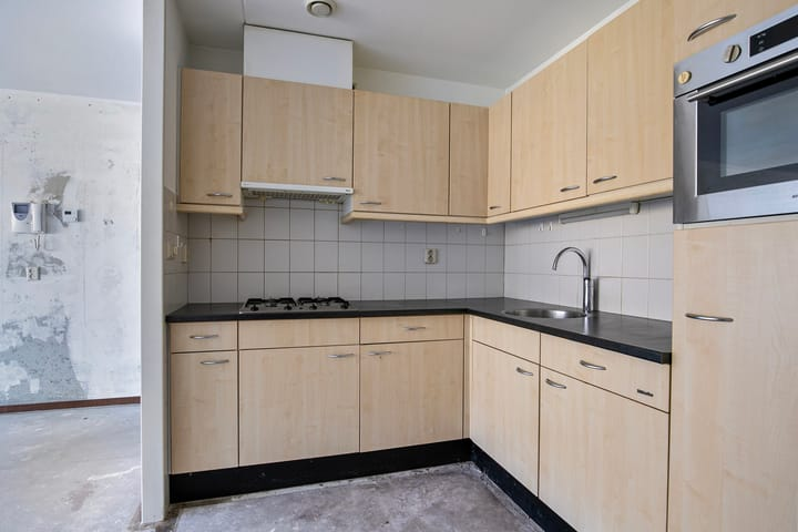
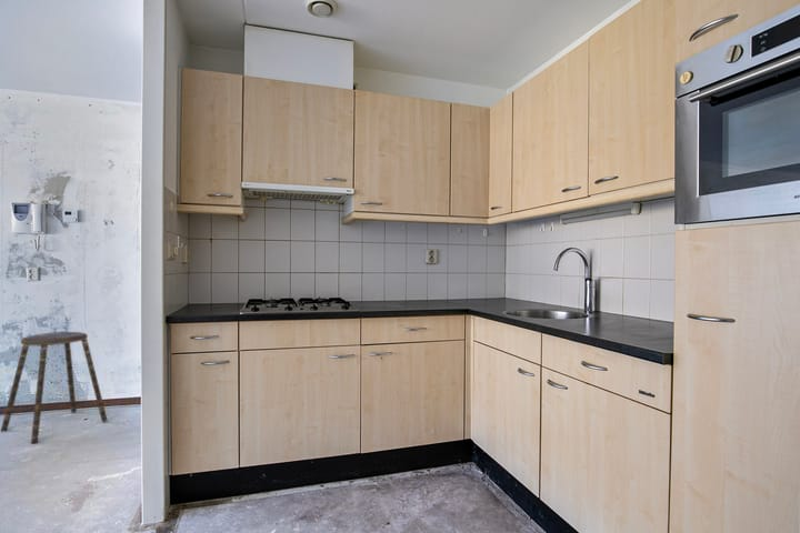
+ stool (43, 380)
